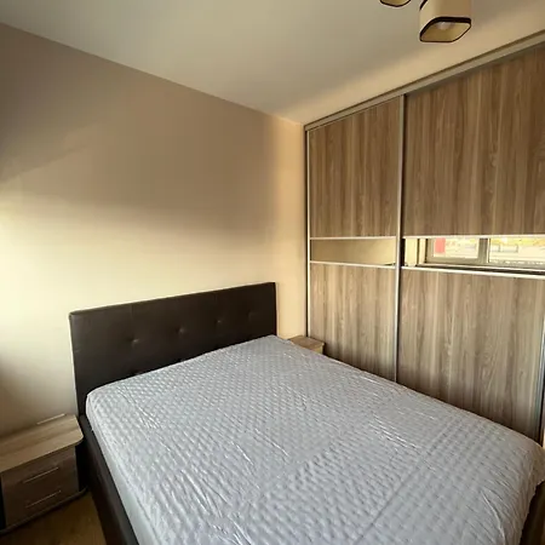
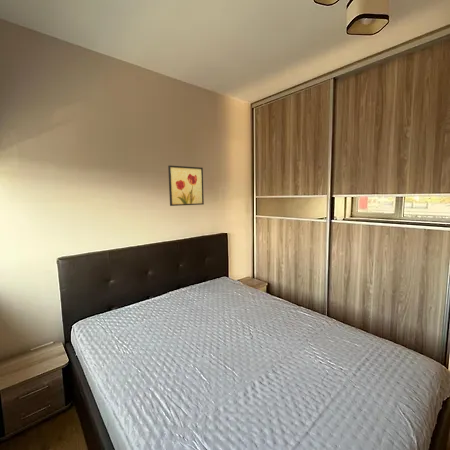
+ wall art (186, 186)
